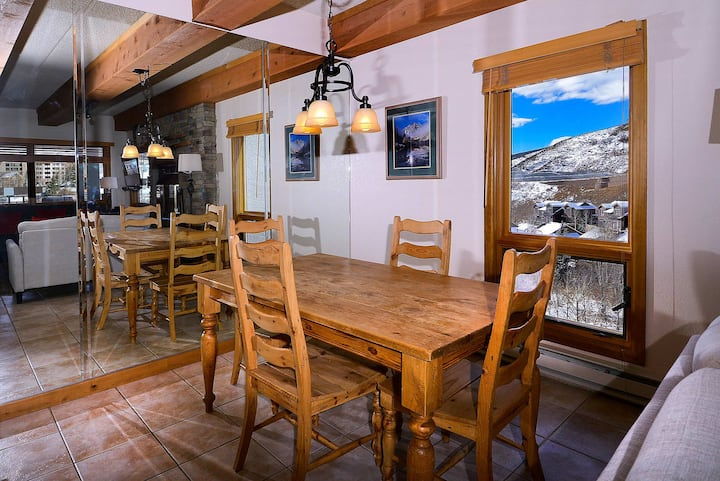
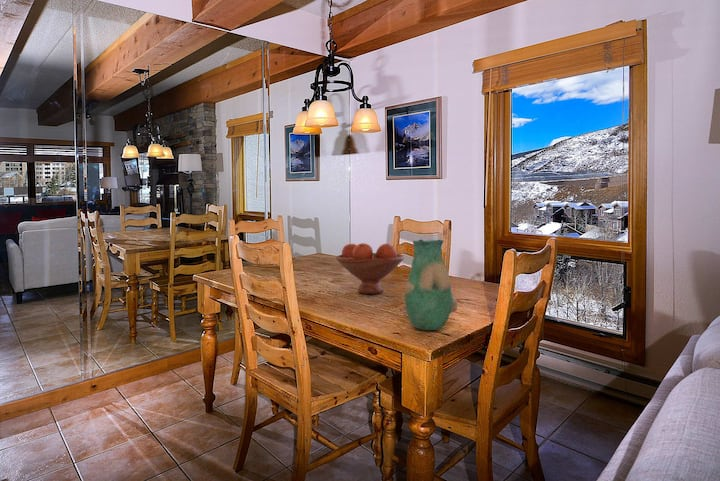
+ fruit bowl (370, 267)
+ vase (431, 283)
